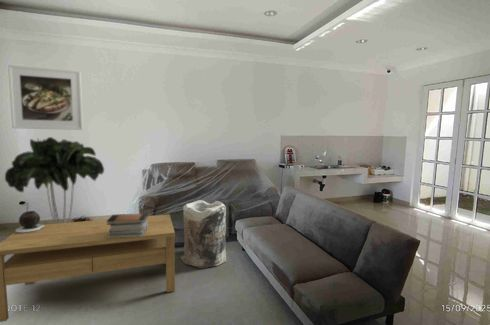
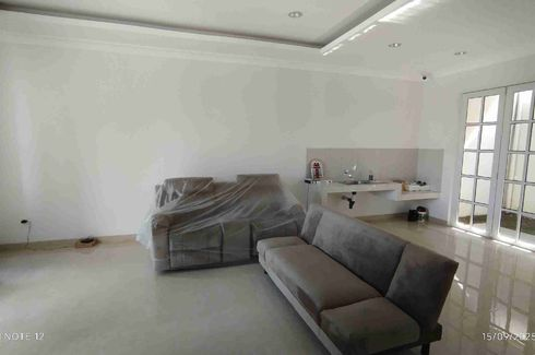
- vase (29, 220)
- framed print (47, 99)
- bag (203, 230)
- book stack (128, 225)
- coffee table (98, 258)
- indoor plant (58, 185)
